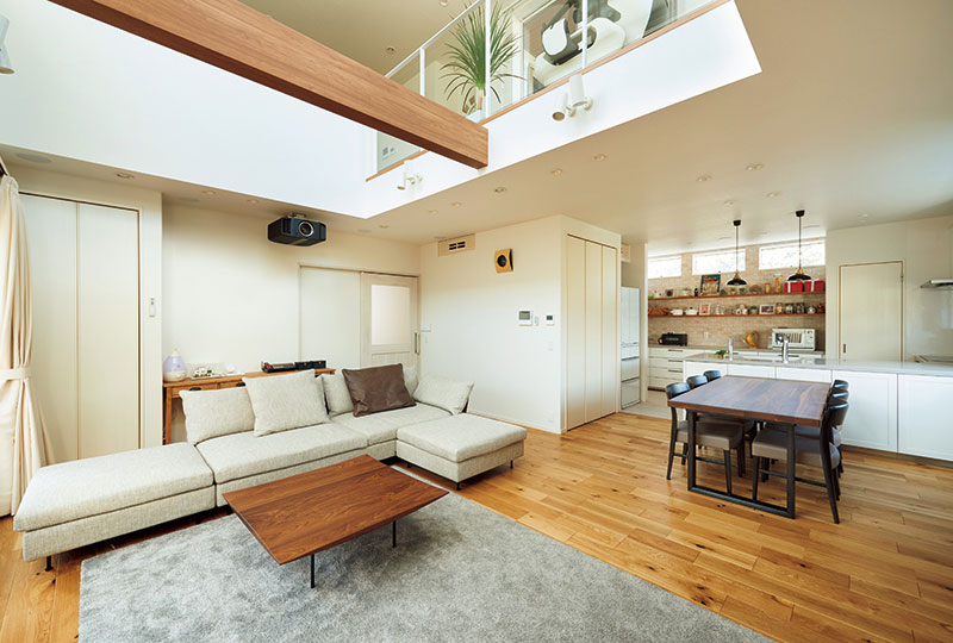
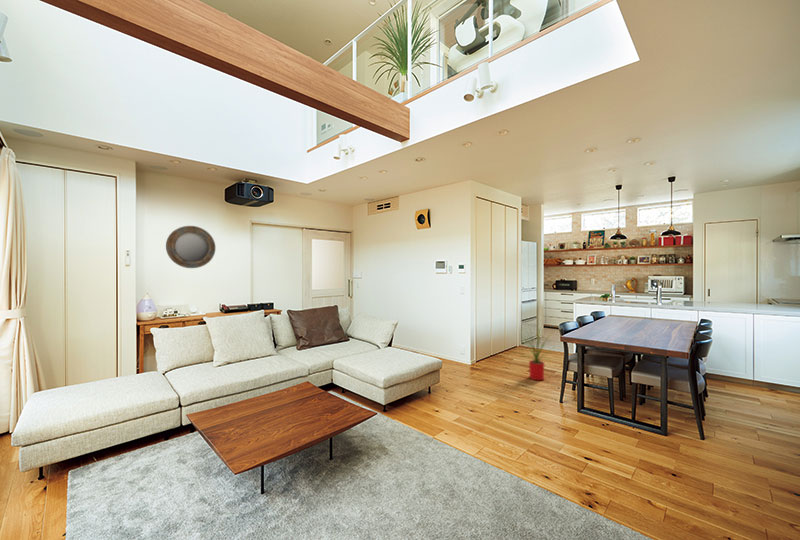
+ home mirror (191, 247)
+ house plant (537, 352)
